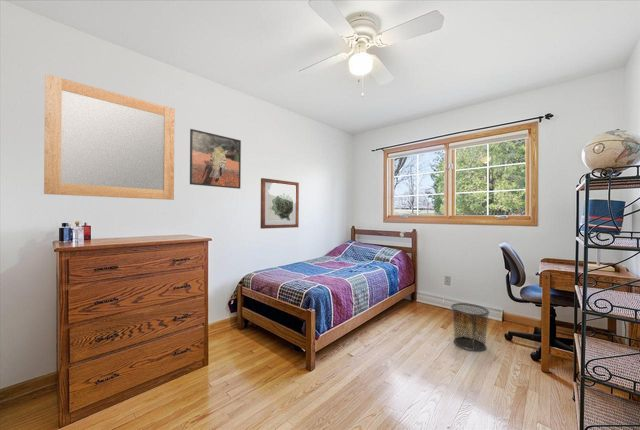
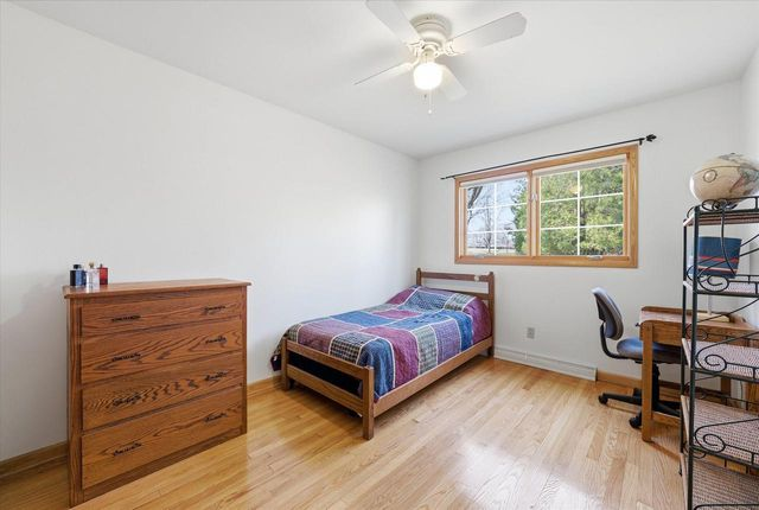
- wall art (280, 204)
- waste bin (469, 326)
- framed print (217, 160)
- home mirror (118, 145)
